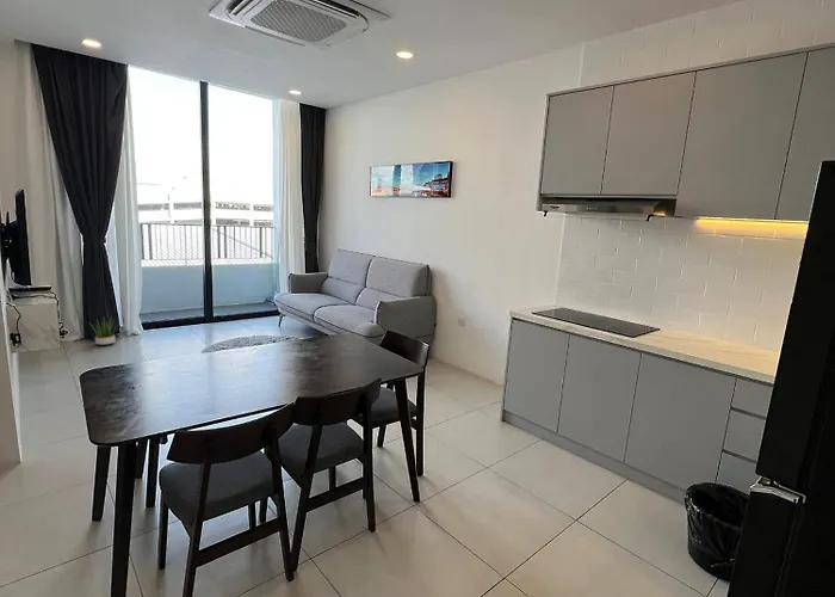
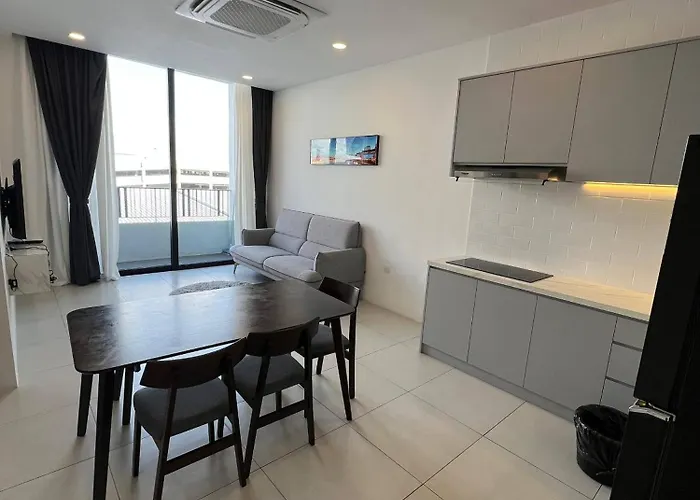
- potted plant (104, 330)
